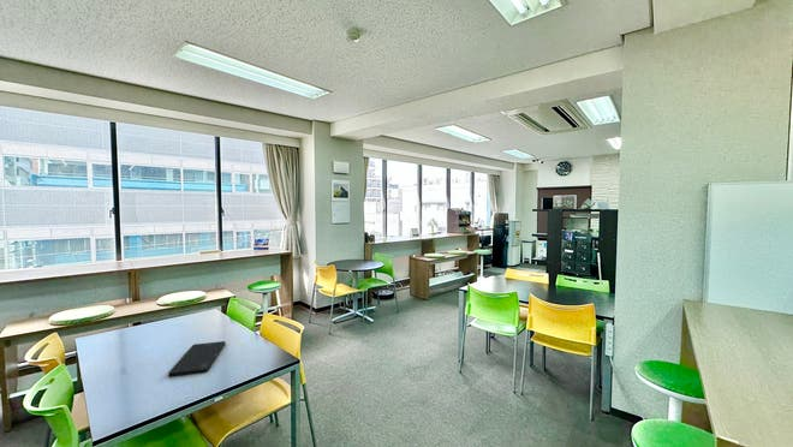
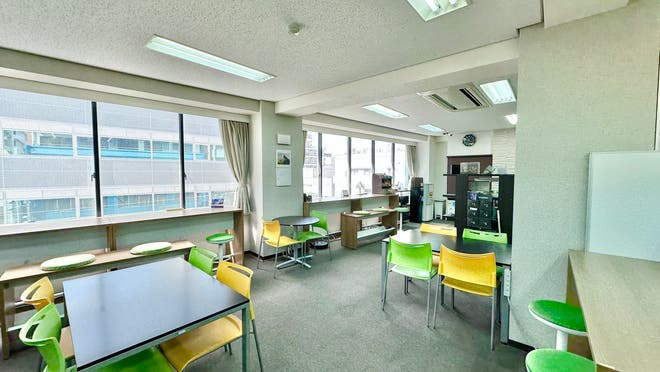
- smartphone (199, 357)
